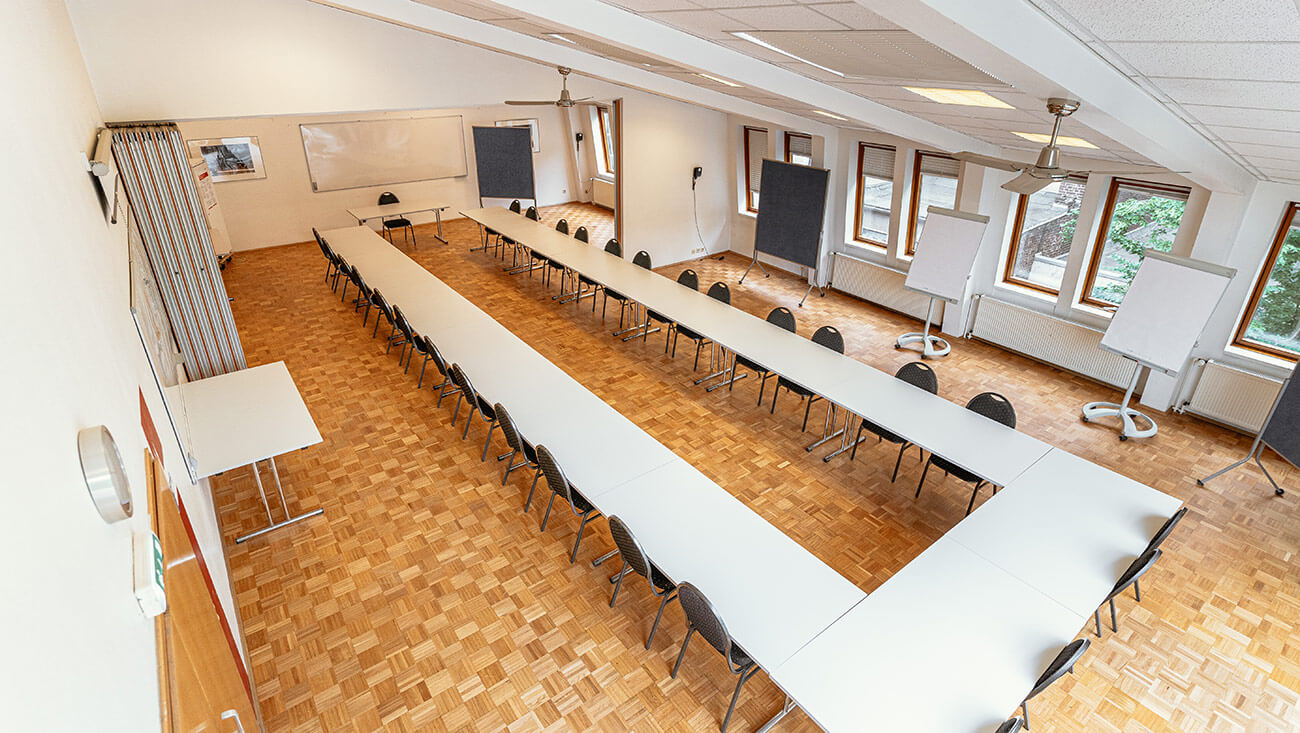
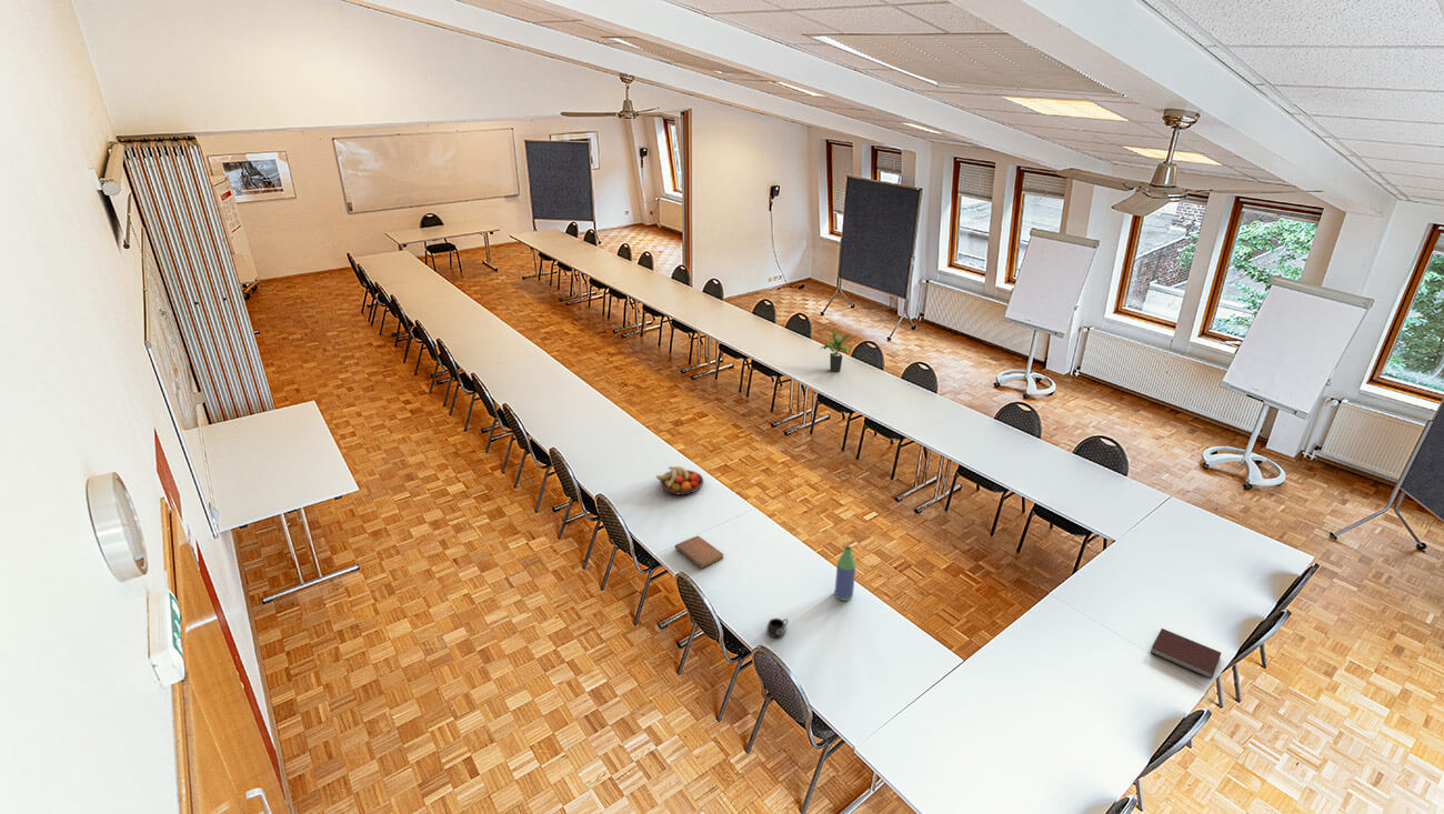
+ bottle (845, 572)
+ potted plant (835, 352)
+ fruit bowl (681, 478)
+ notebook (699, 551)
+ notebook (1185, 652)
+ mug (778, 626)
